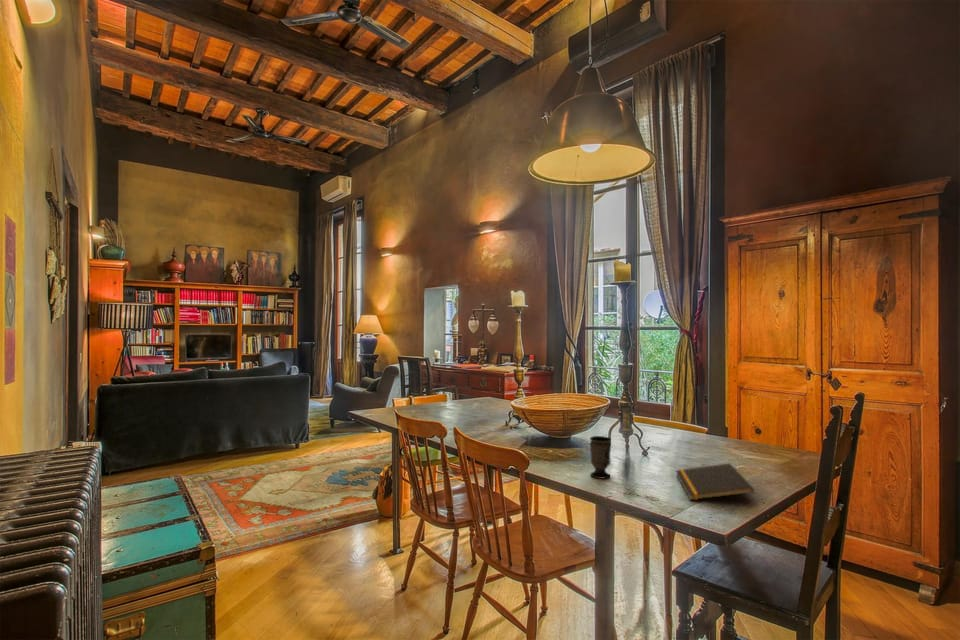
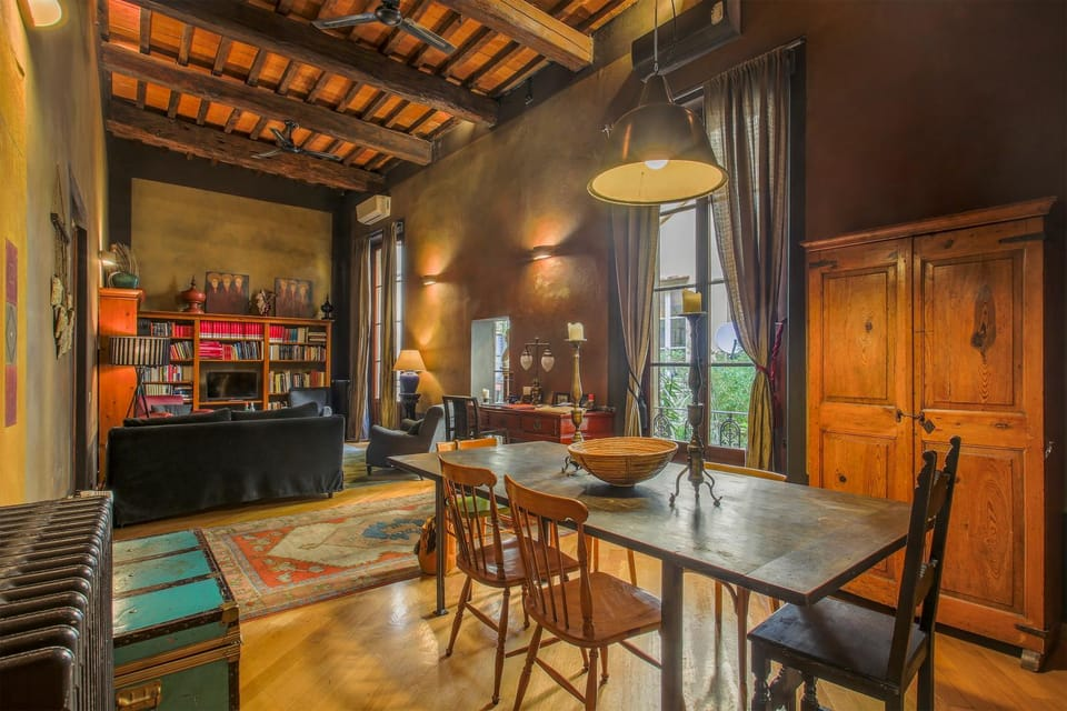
- cup (600, 456)
- notepad (711, 480)
